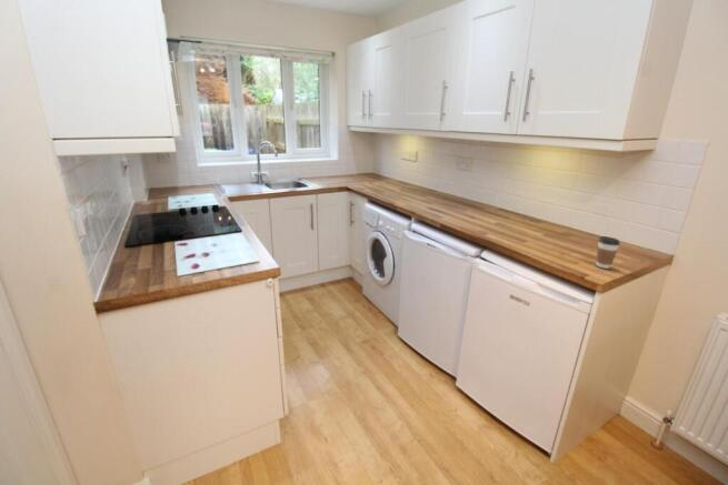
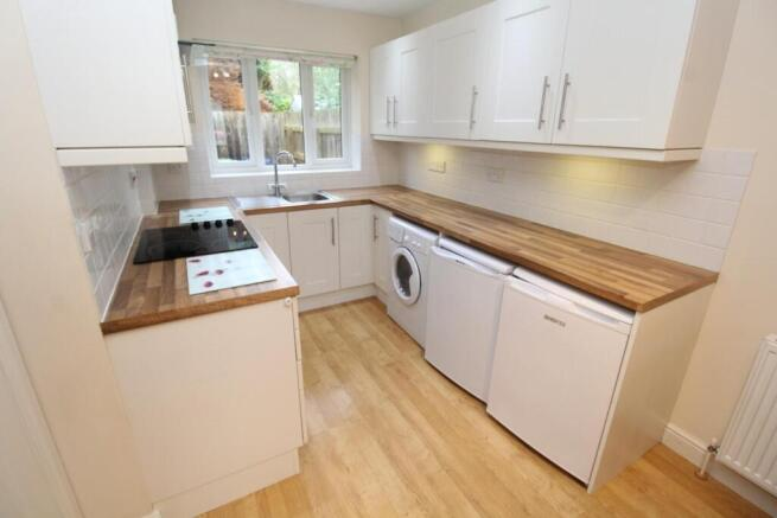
- coffee cup (606, 252)
